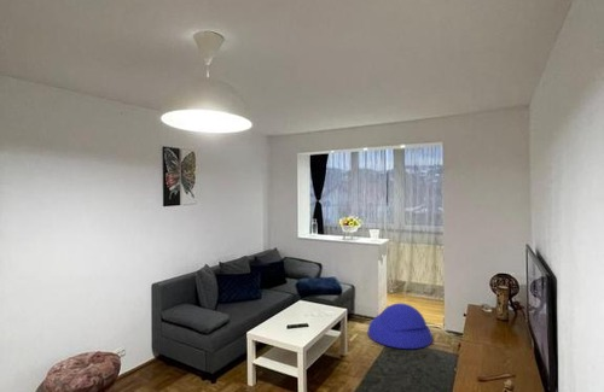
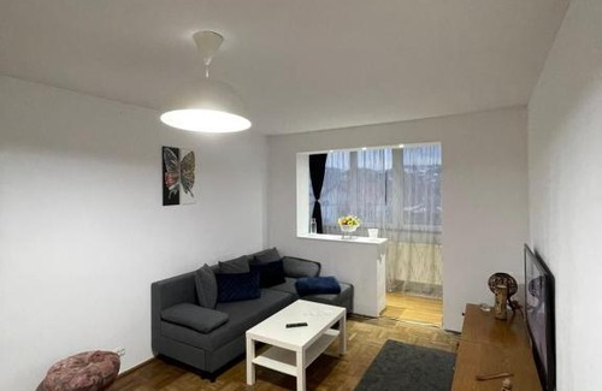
- pouf (399, 318)
